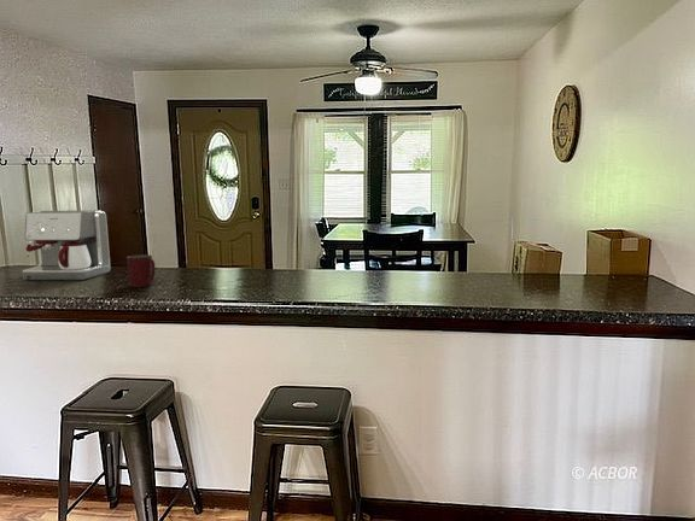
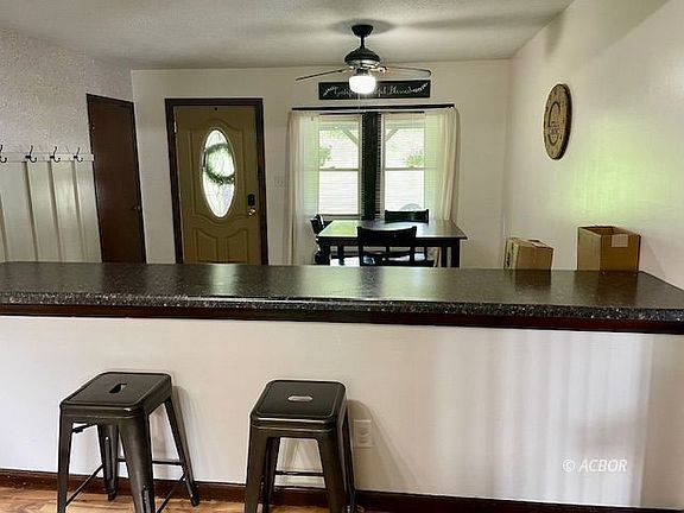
- mug (142, 271)
- coffee maker (65, 244)
